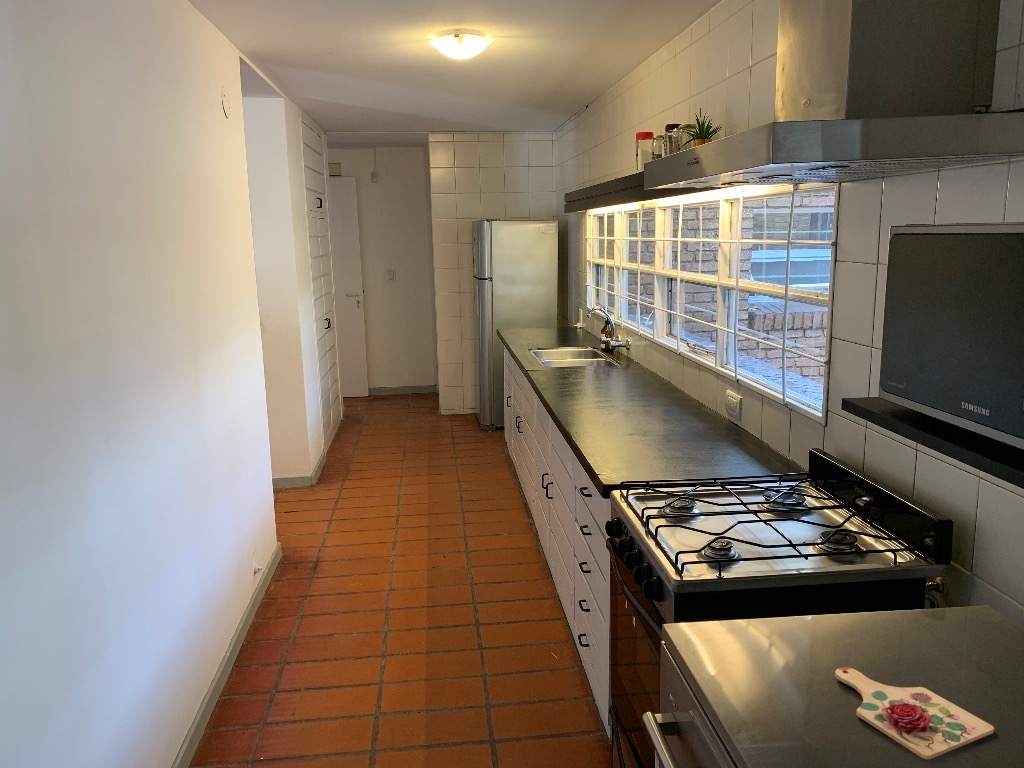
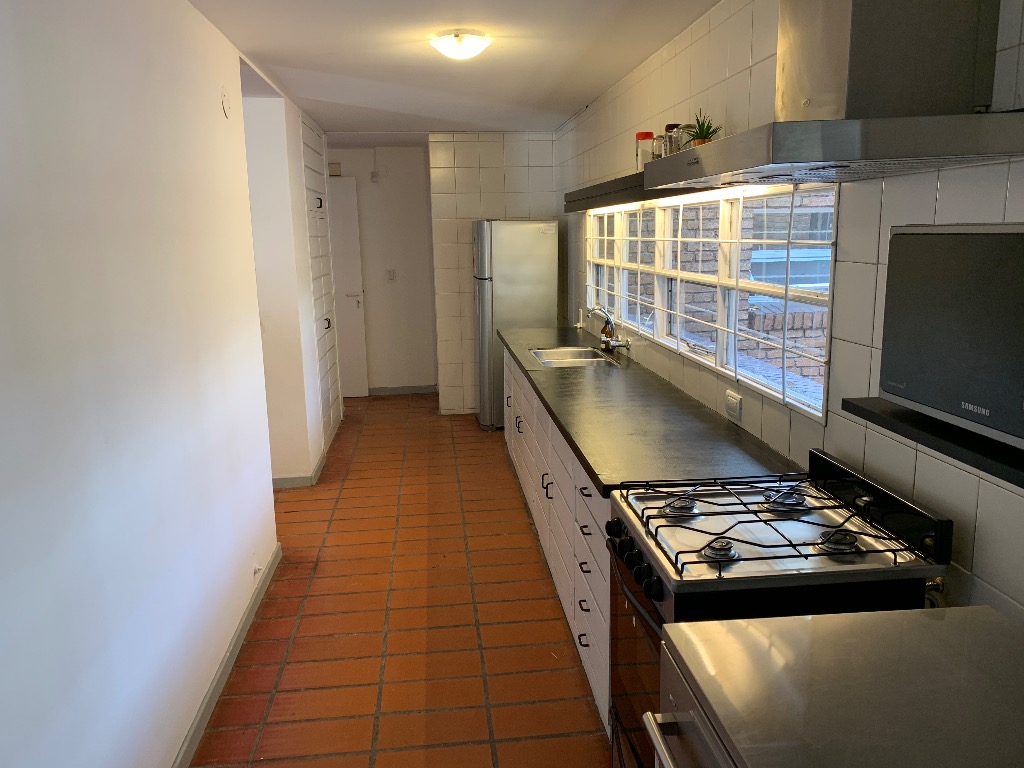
- cutting board (896, 698)
